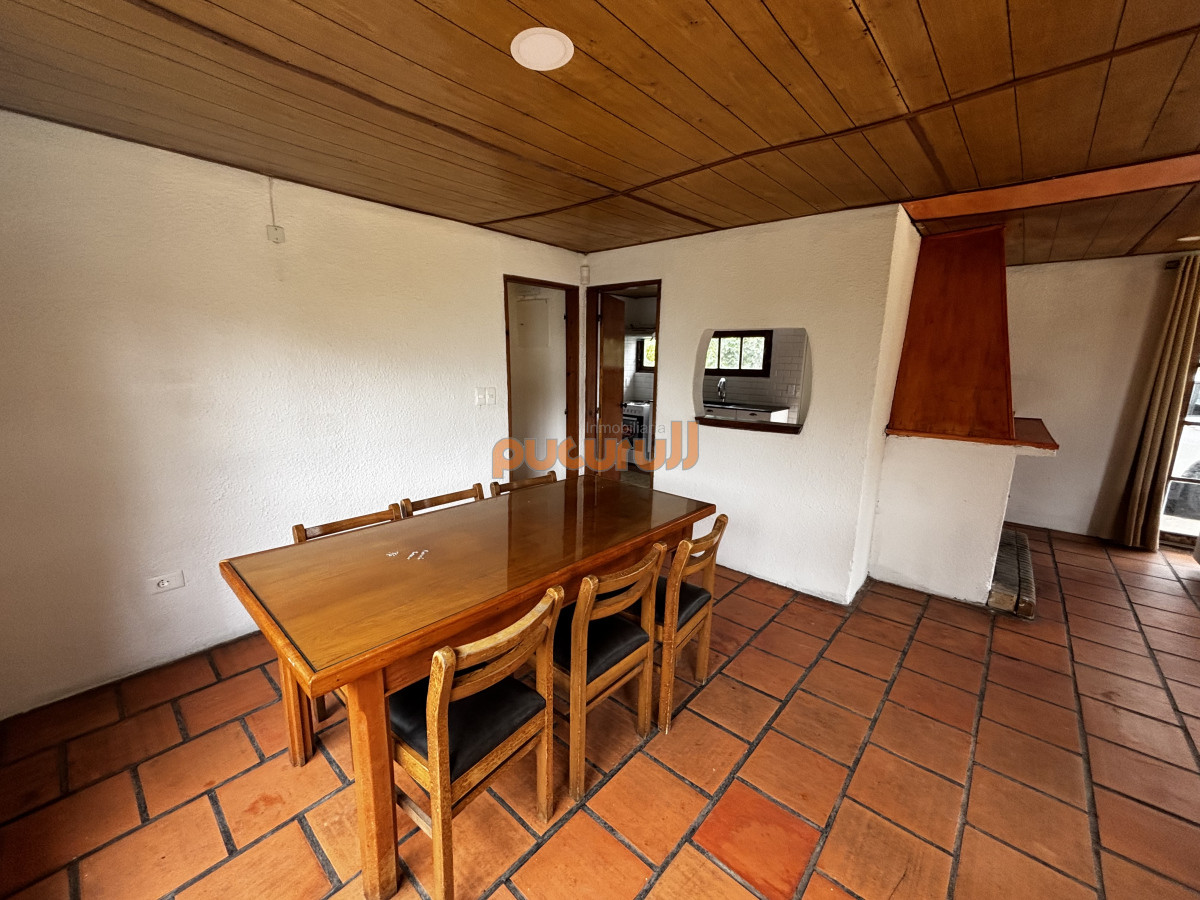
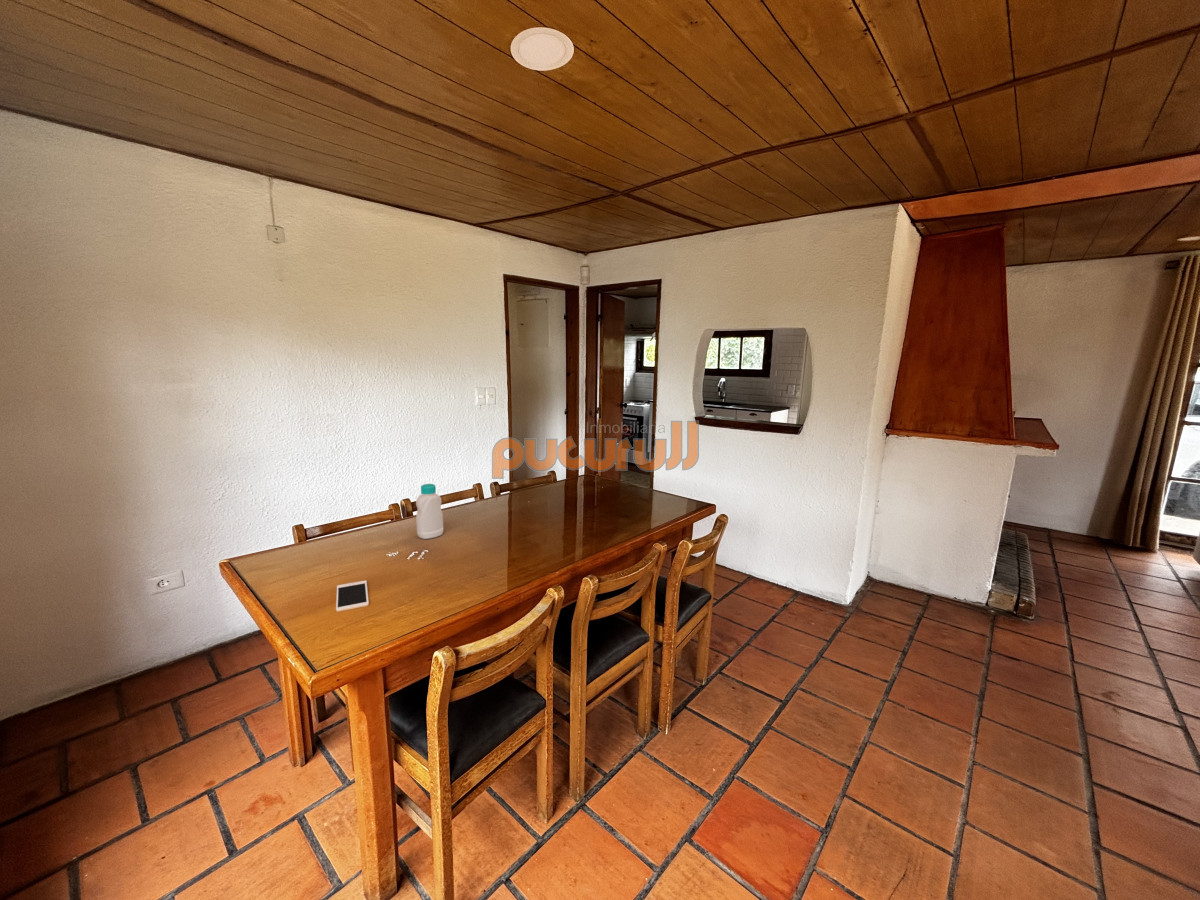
+ bottle (429, 510)
+ cell phone (352, 595)
